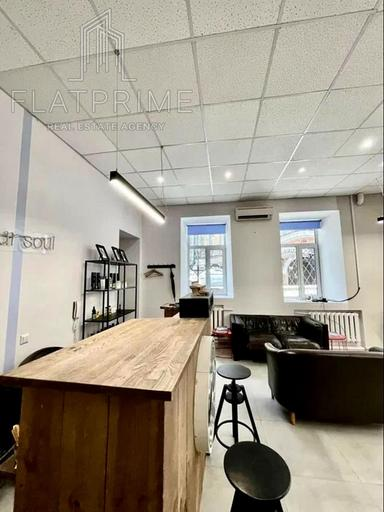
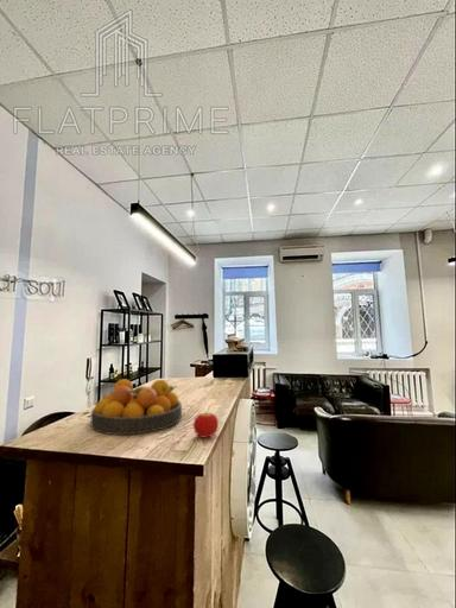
+ fruit (205, 423)
+ fruit bowl (139, 400)
